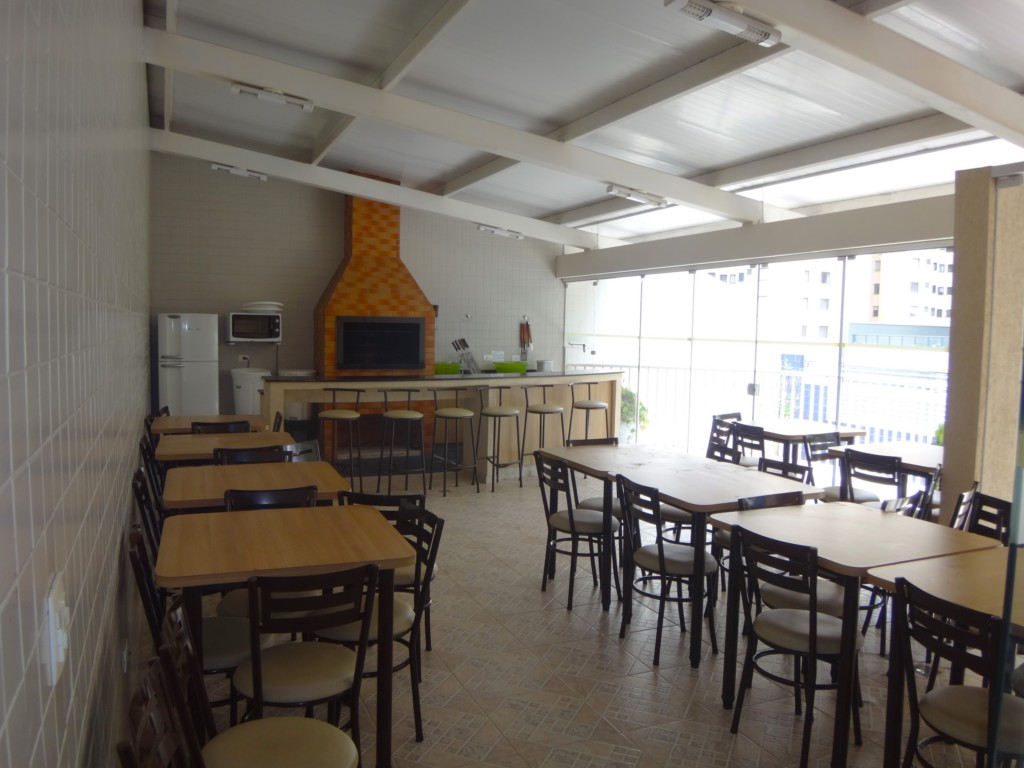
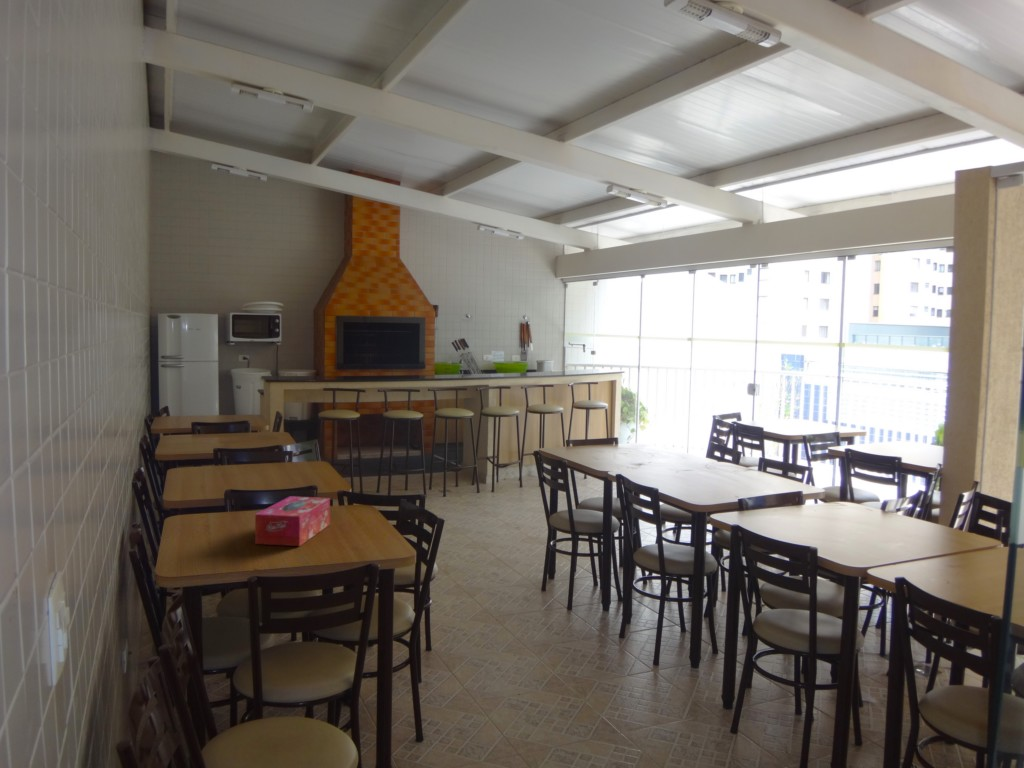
+ tissue box (294, 519)
